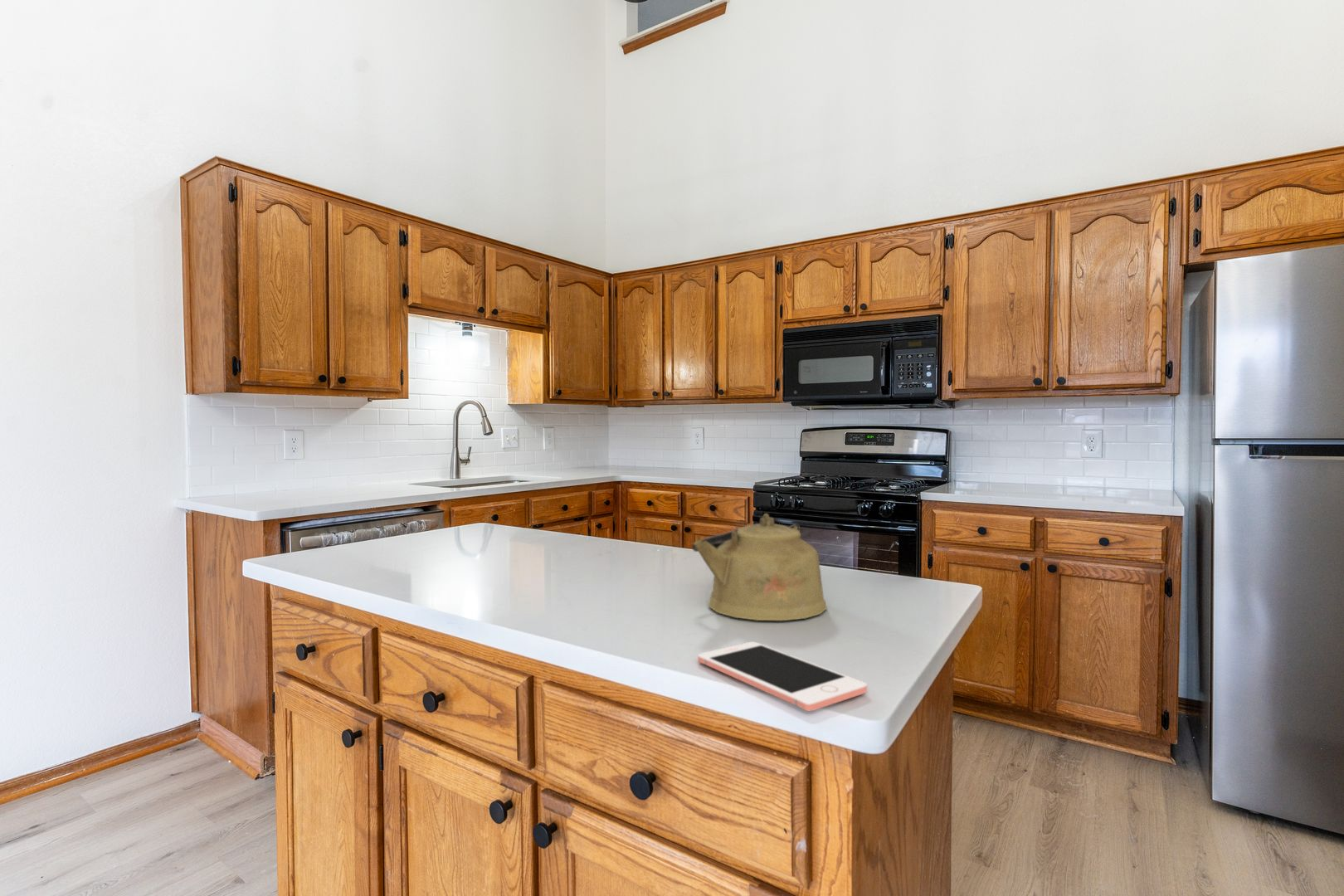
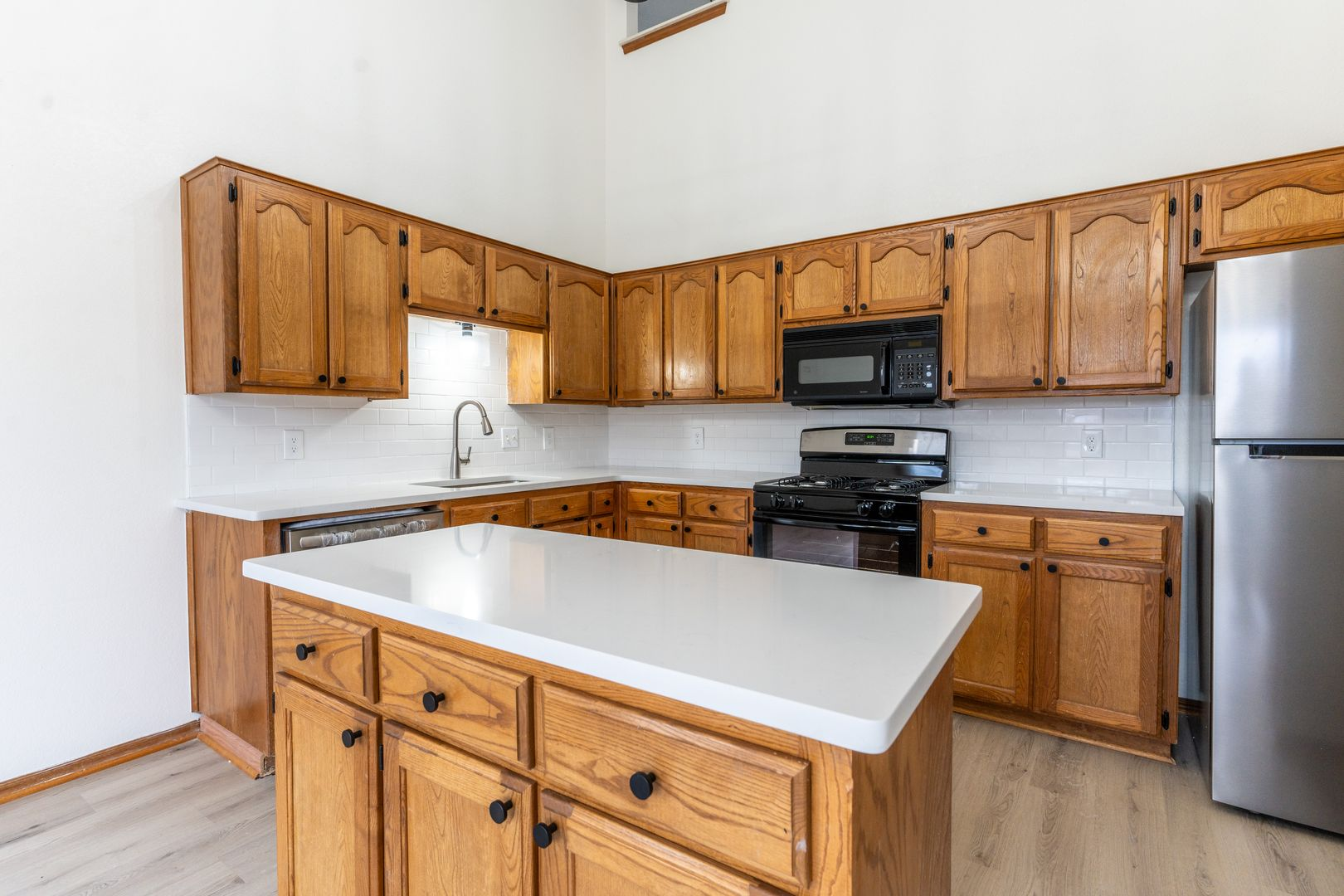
- kettle (755, 560)
- cell phone (777, 672)
